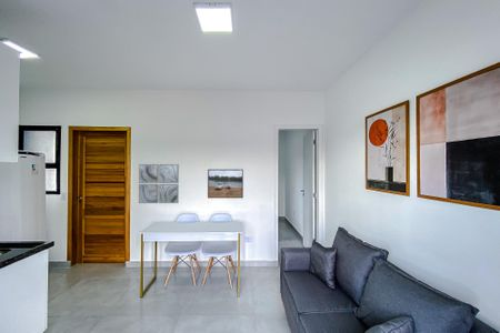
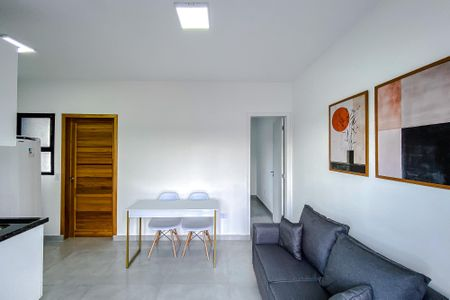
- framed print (224, 183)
- wall art (158, 182)
